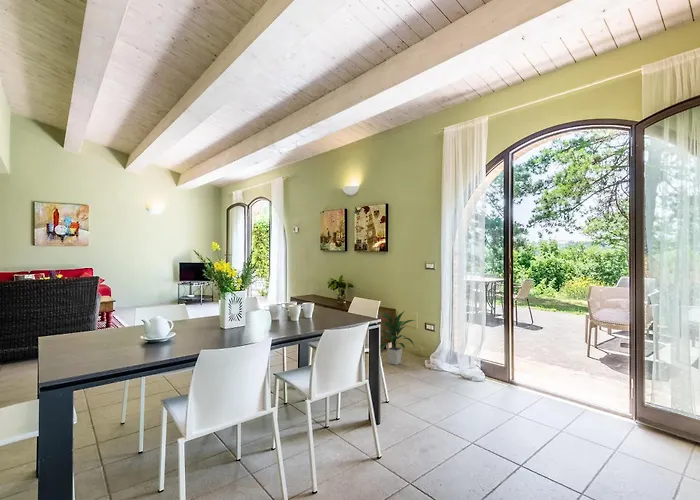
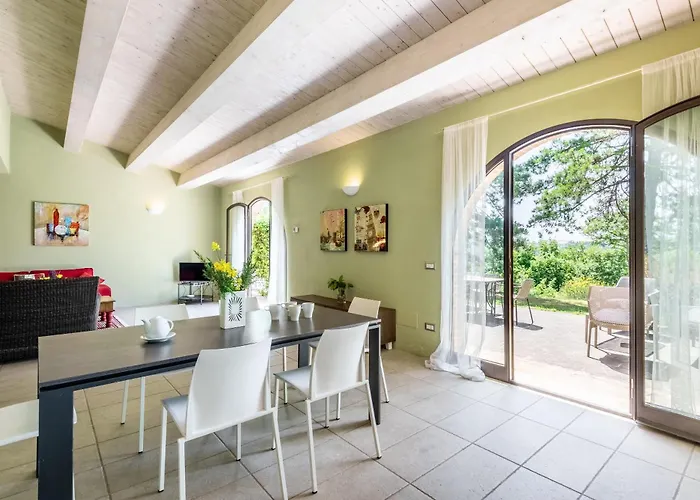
- indoor plant (392, 335)
